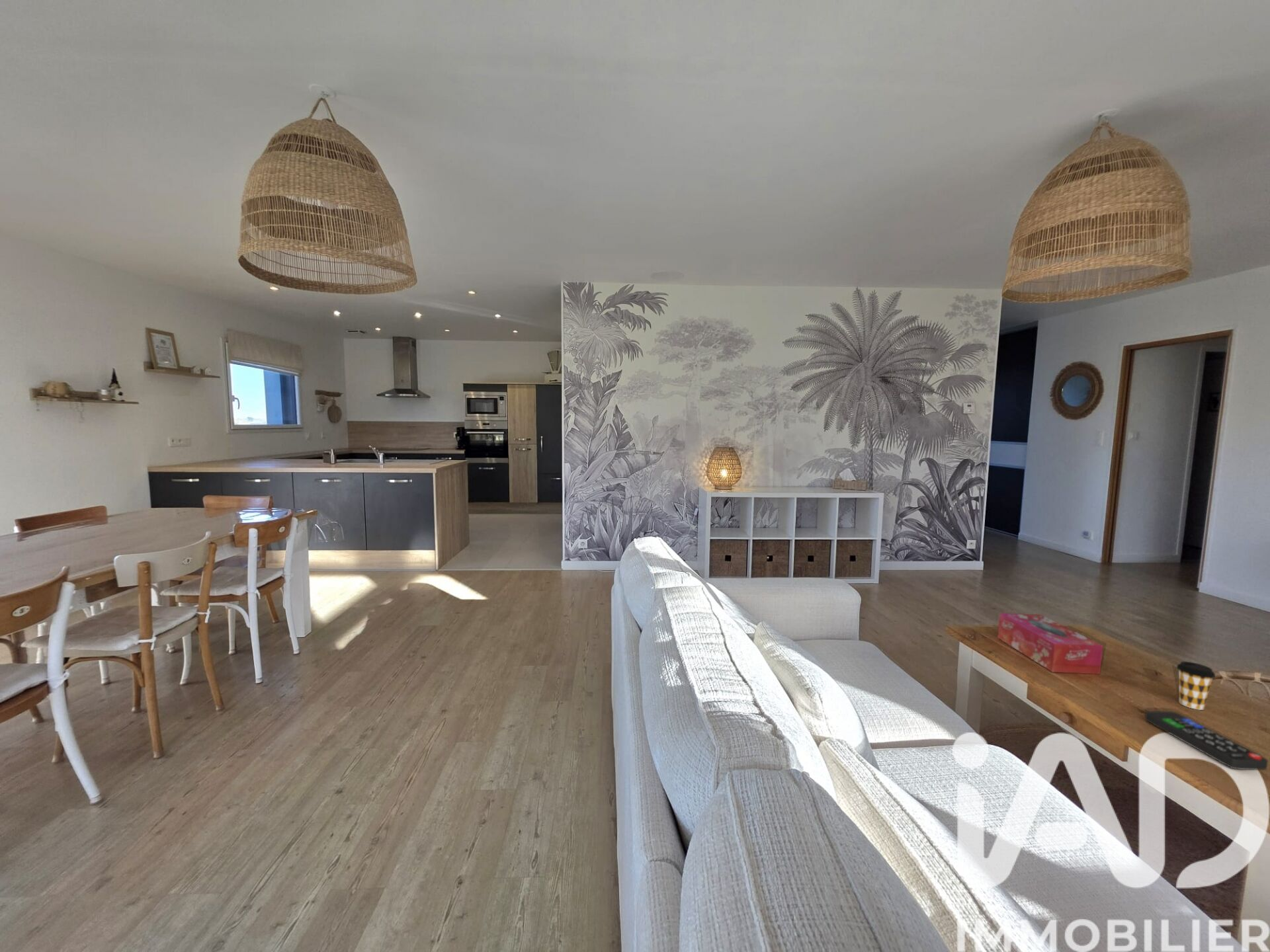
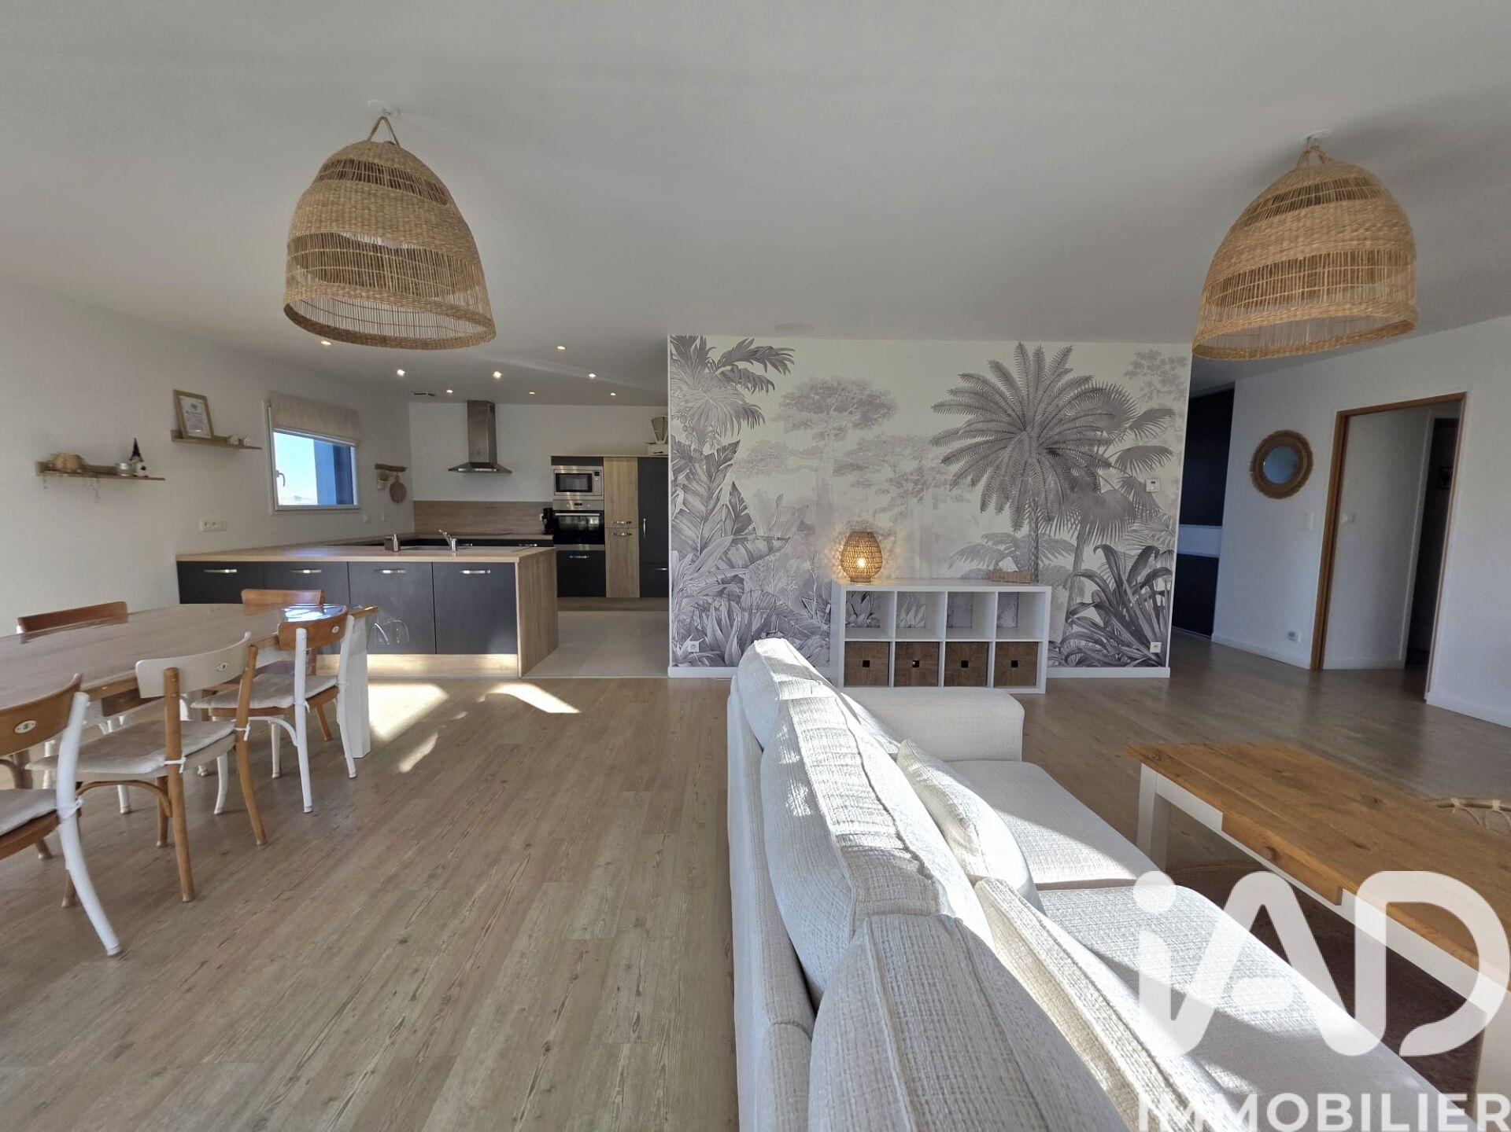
- coffee cup (1194, 686)
- remote control (1201, 737)
- tissue box (1046, 641)
